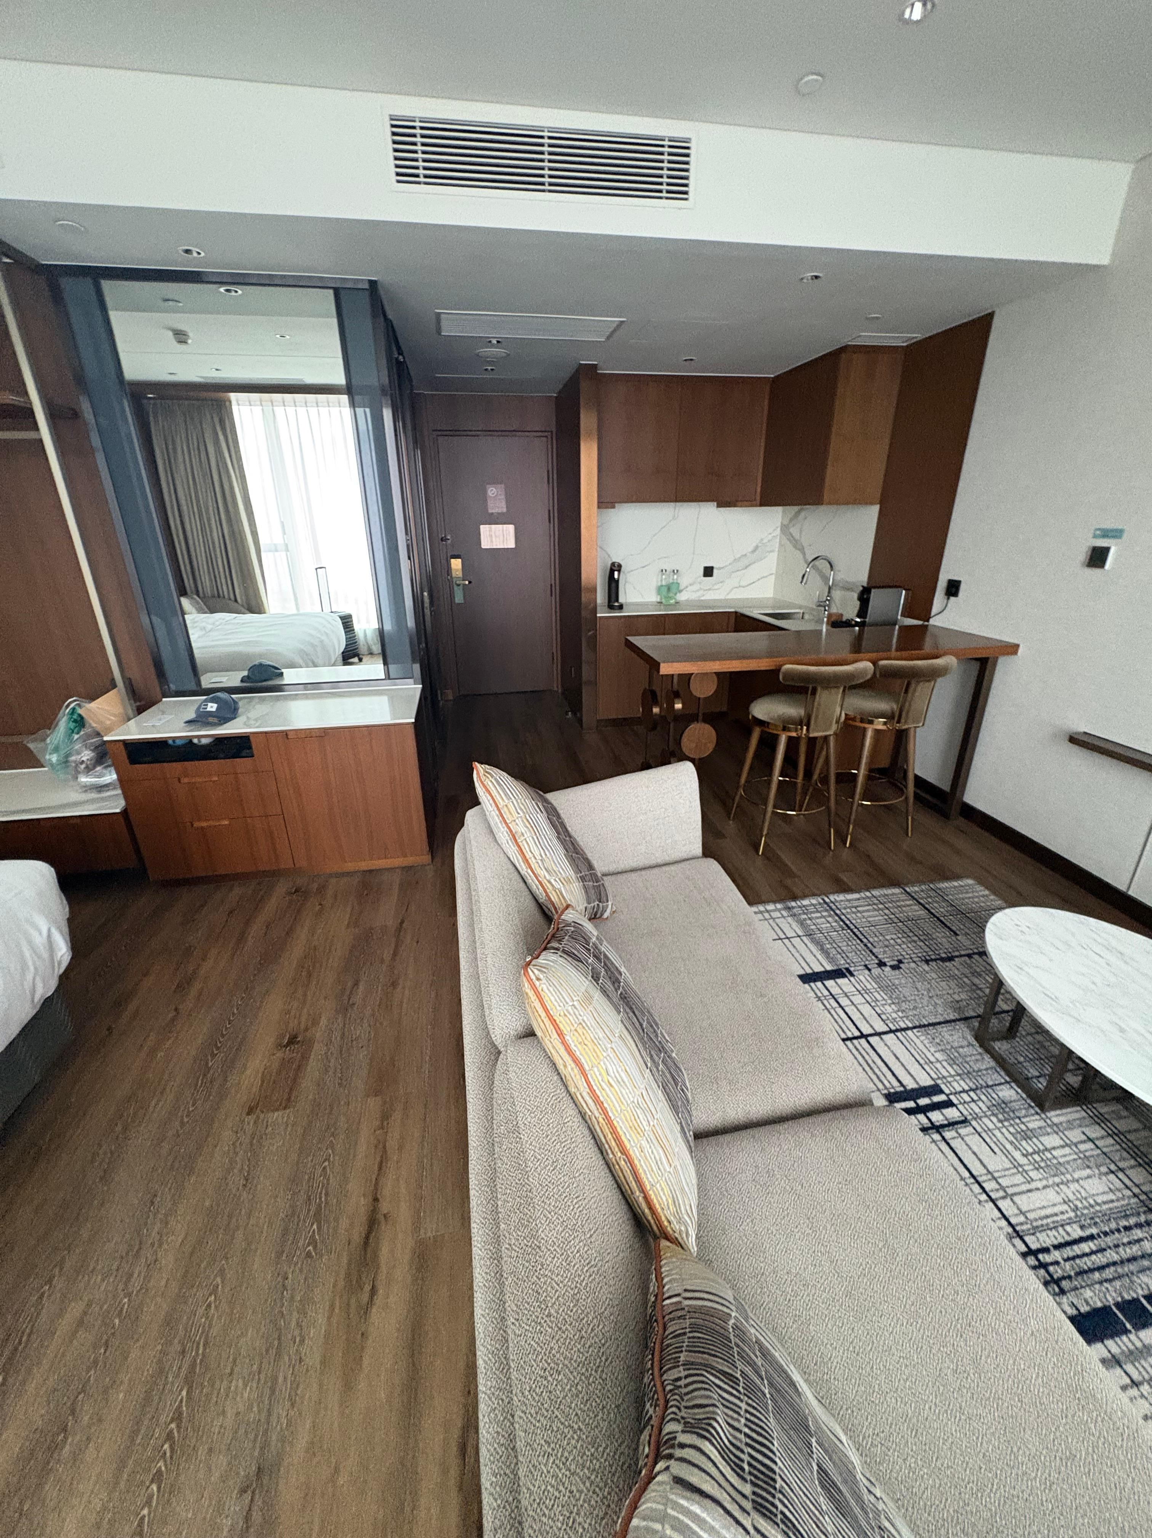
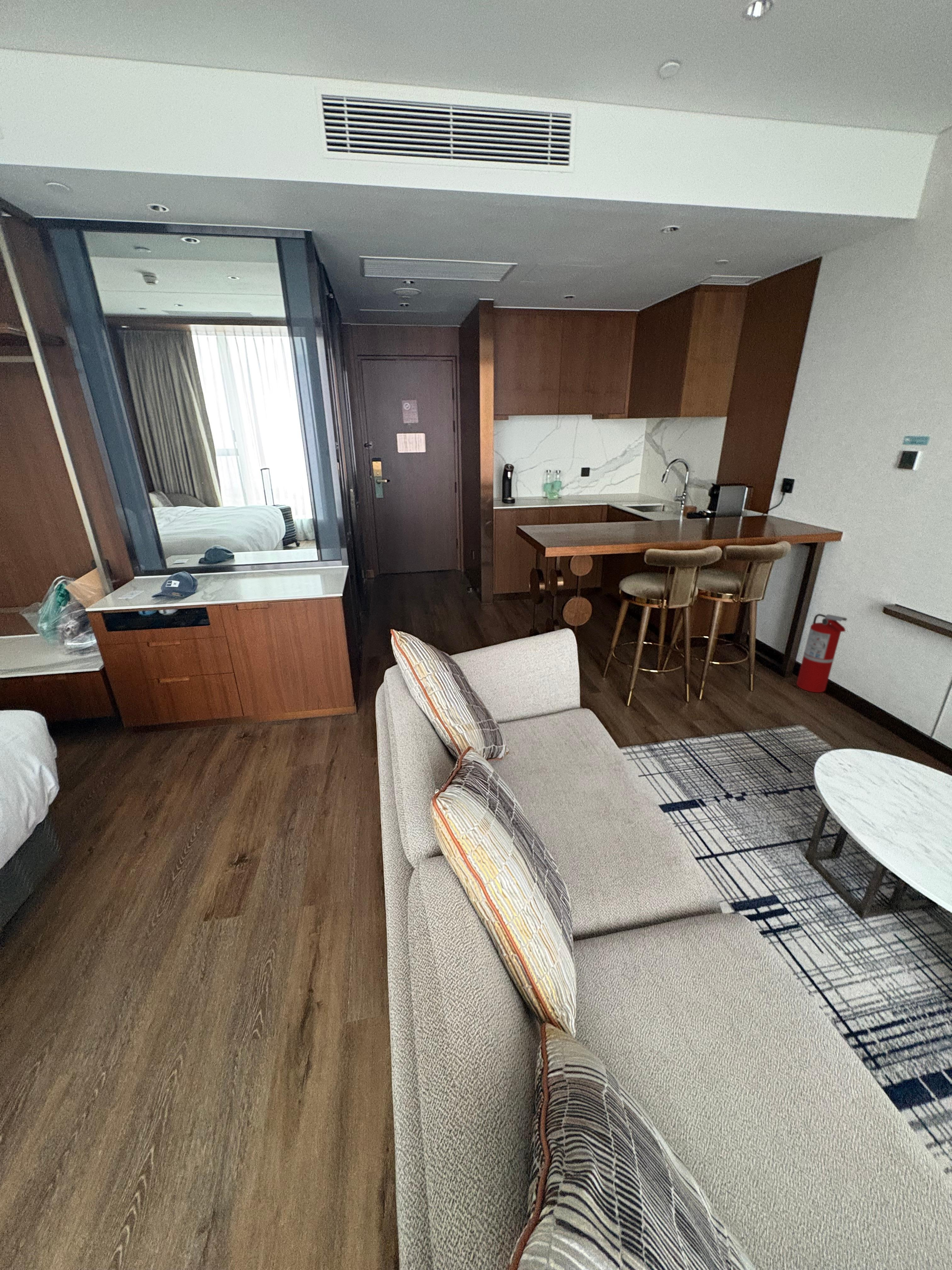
+ fire extinguisher (820, 651)
